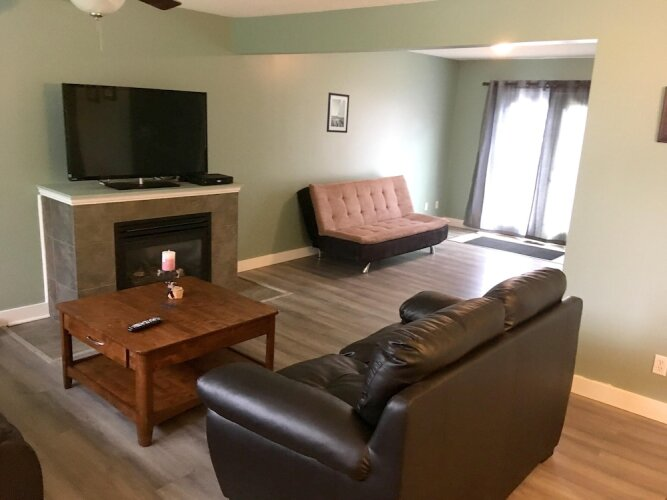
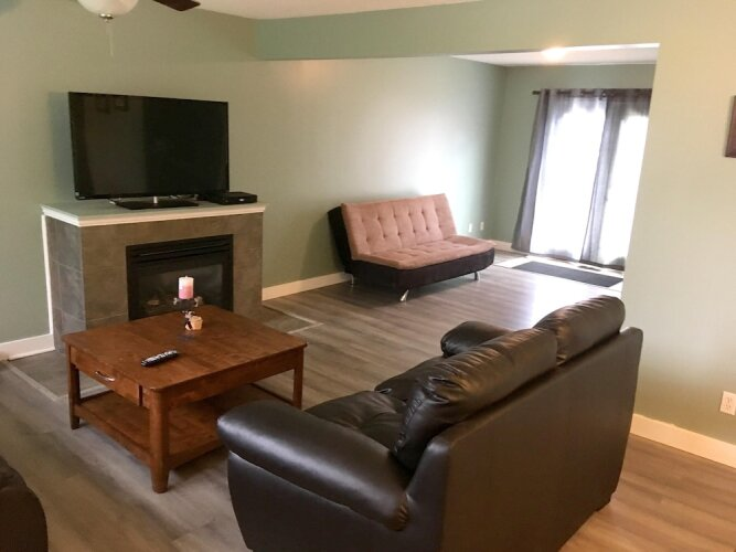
- wall art (338, 113)
